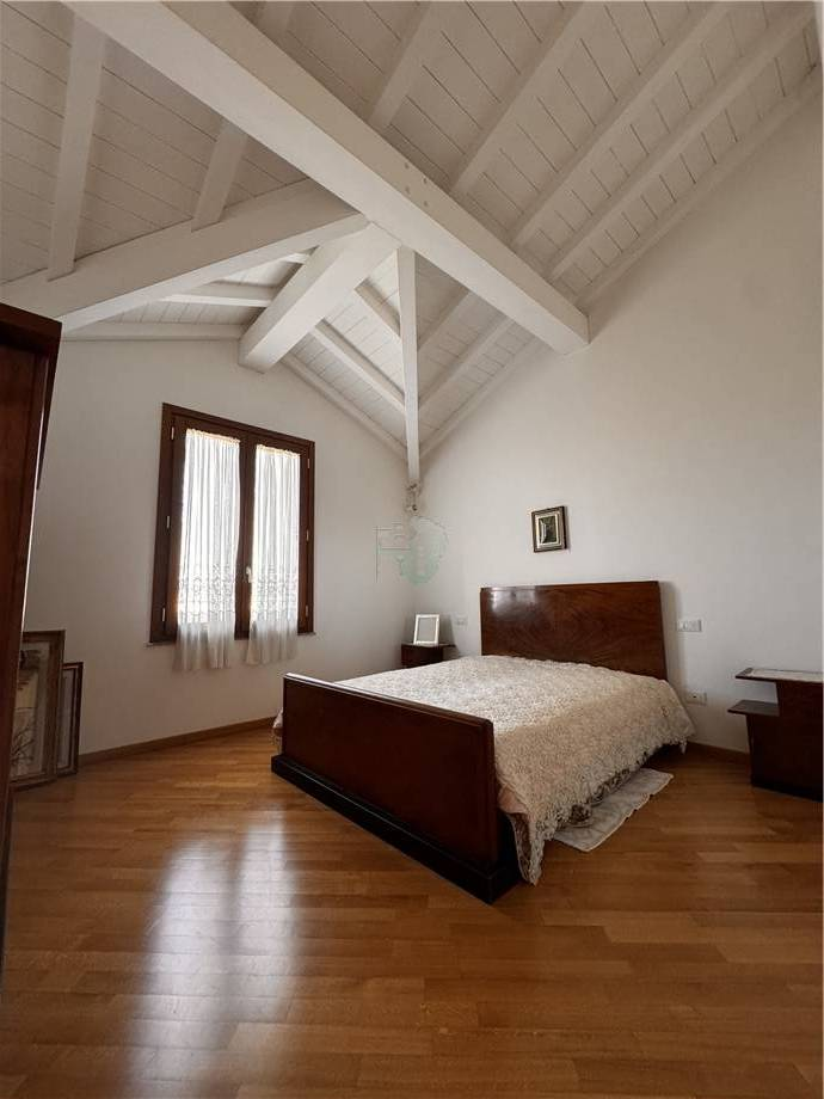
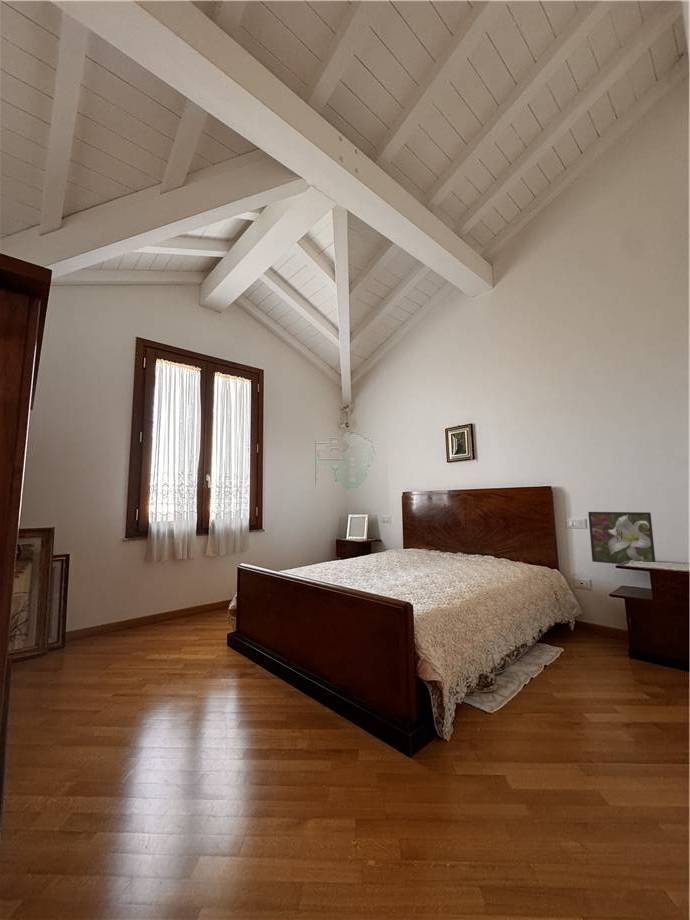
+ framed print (620, 538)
